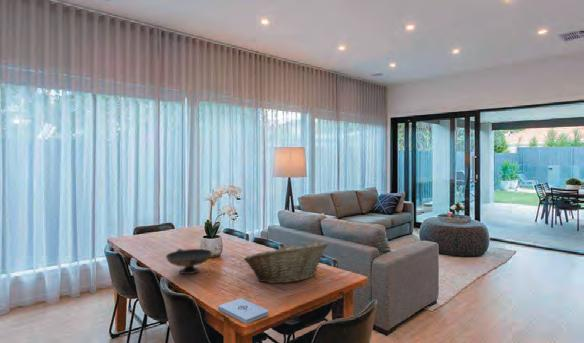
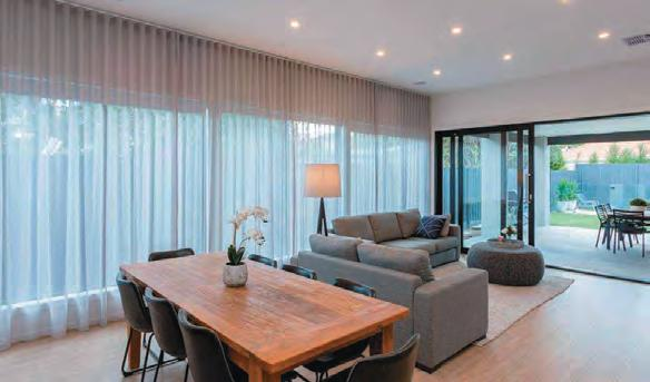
- decorative bowl (189, 262)
- fruit basket (287, 258)
- notepad (243, 310)
